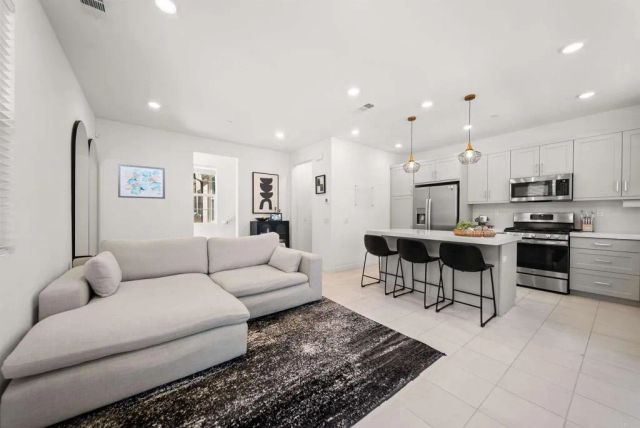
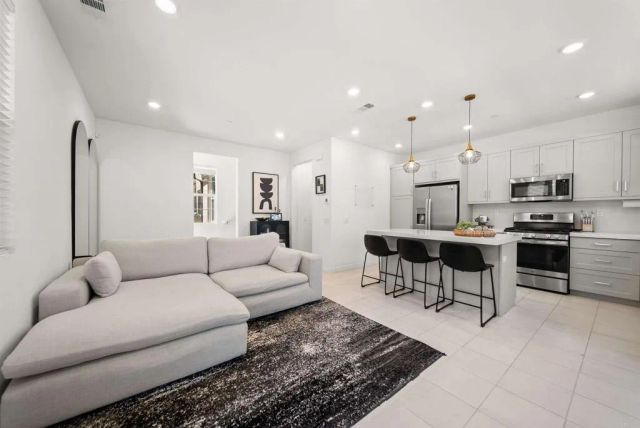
- wall art (142, 182)
